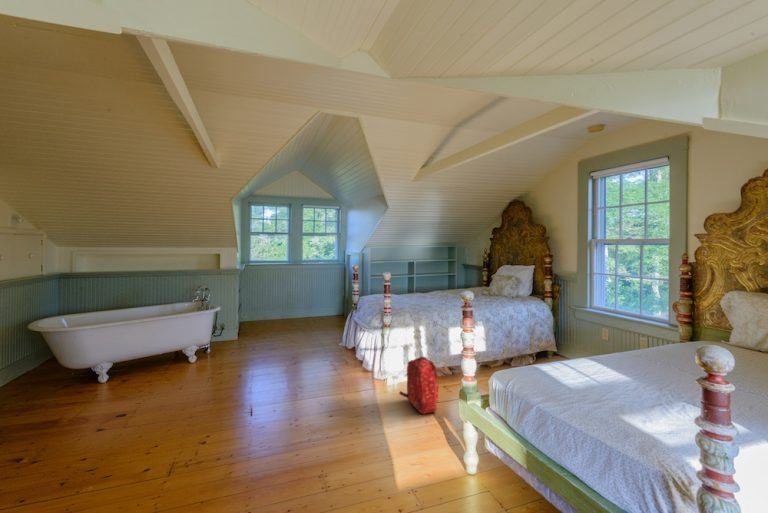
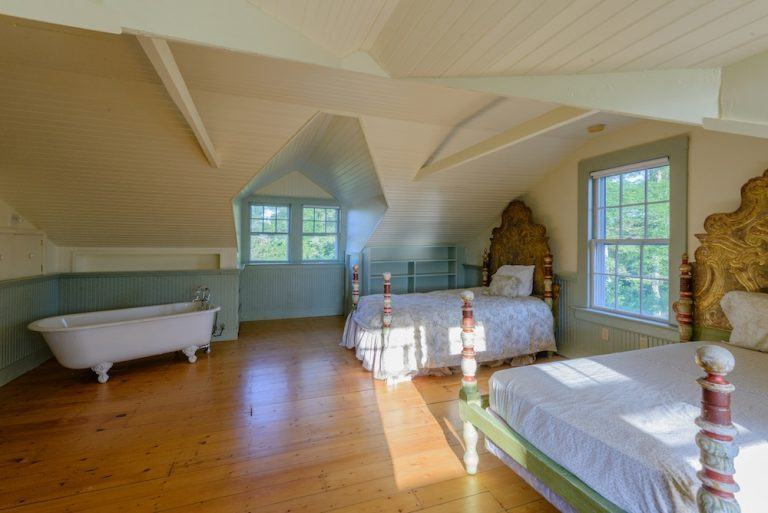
- backpack (419, 382)
